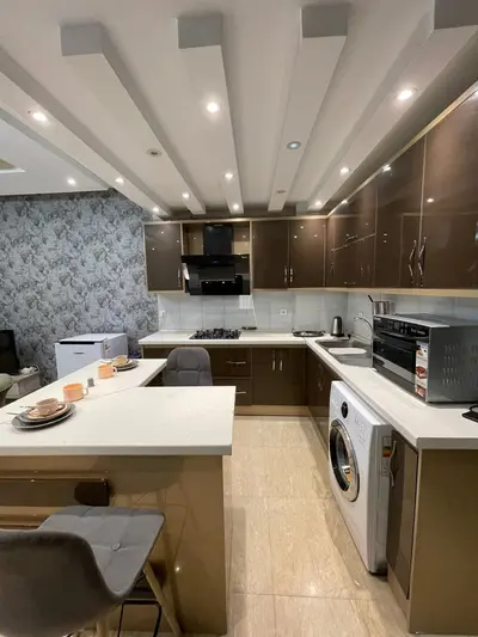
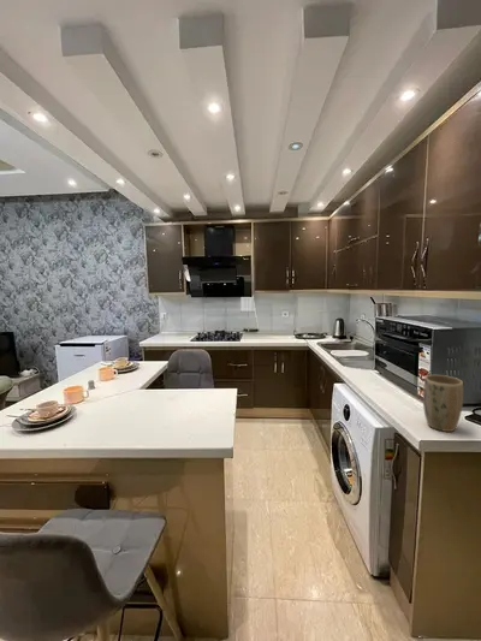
+ plant pot (441, 403)
